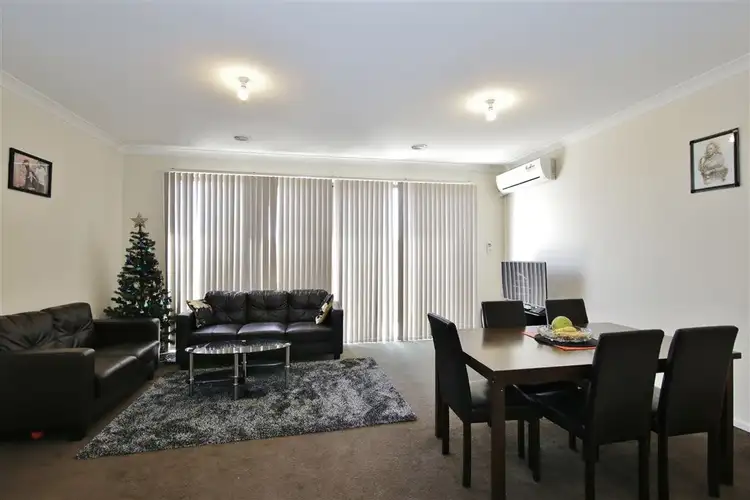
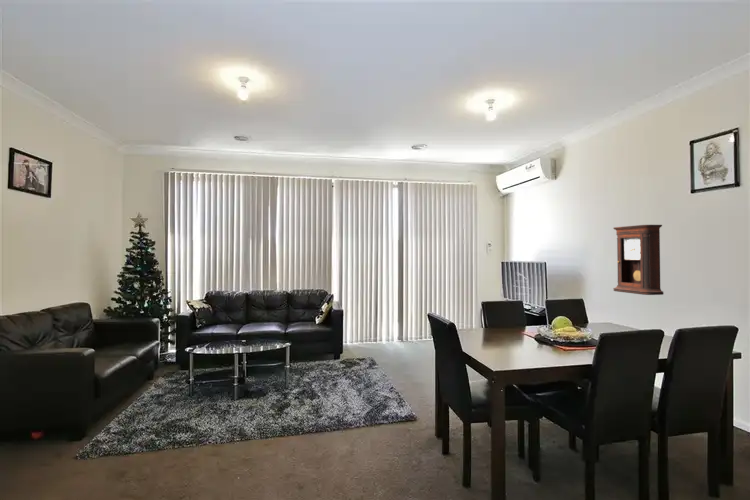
+ pendulum clock (635, 259)
